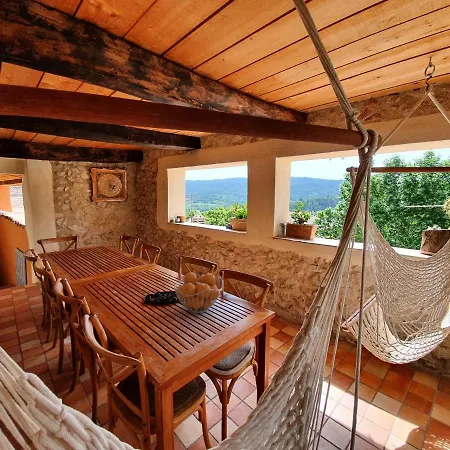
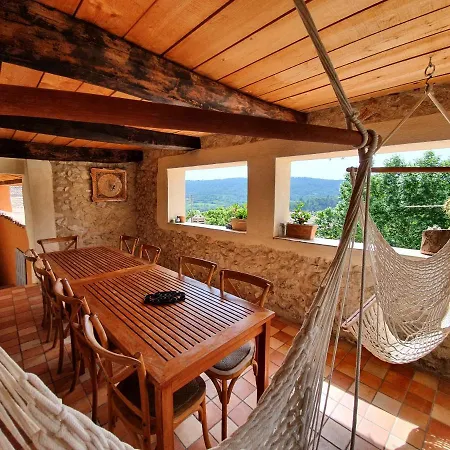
- fruit basket (198, 291)
